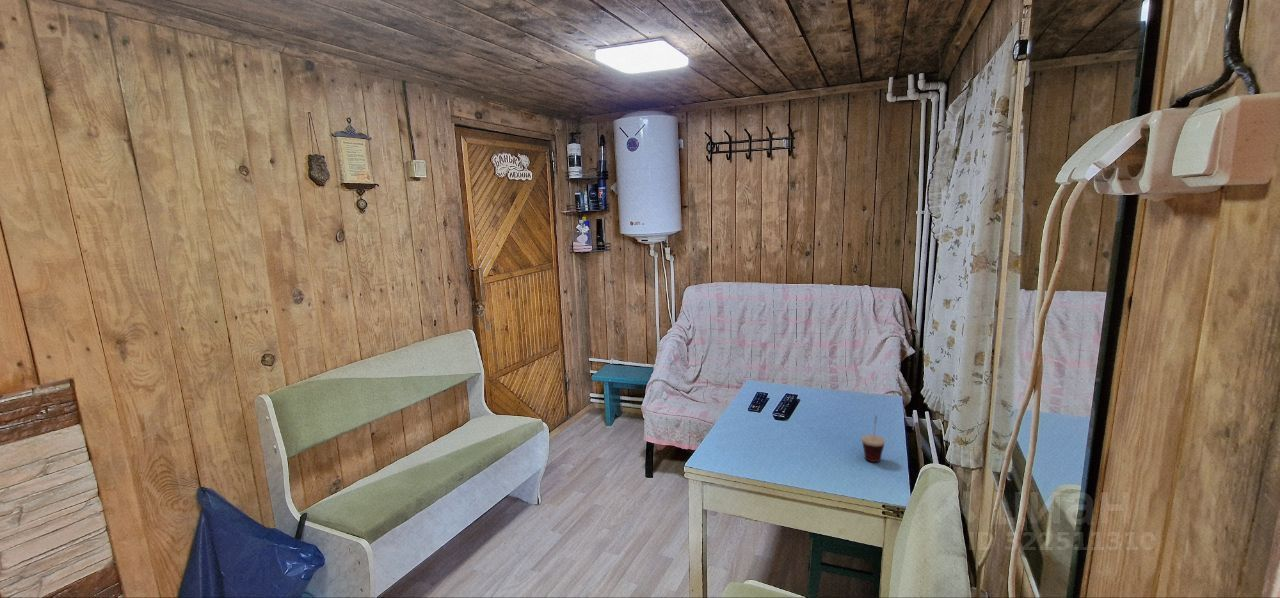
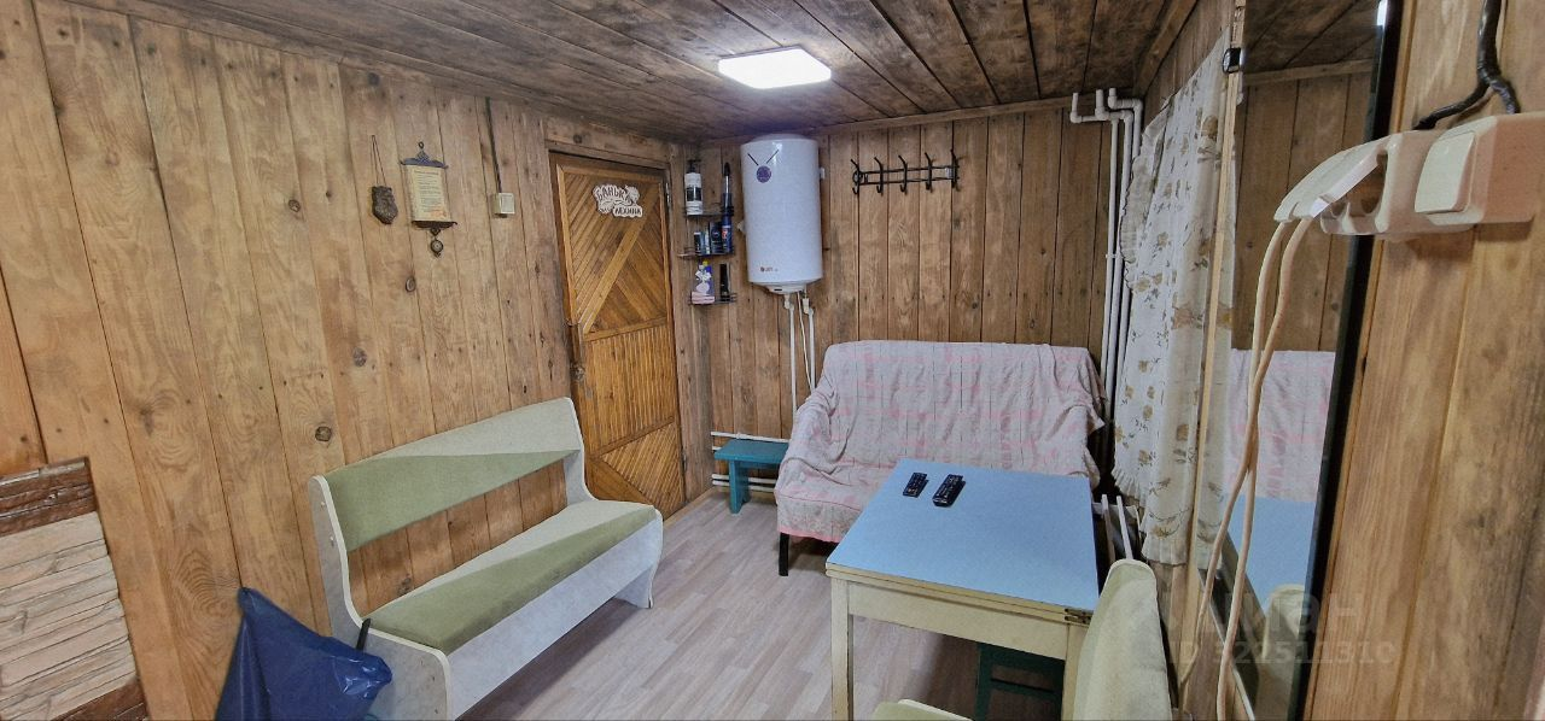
- cup (874, 438)
